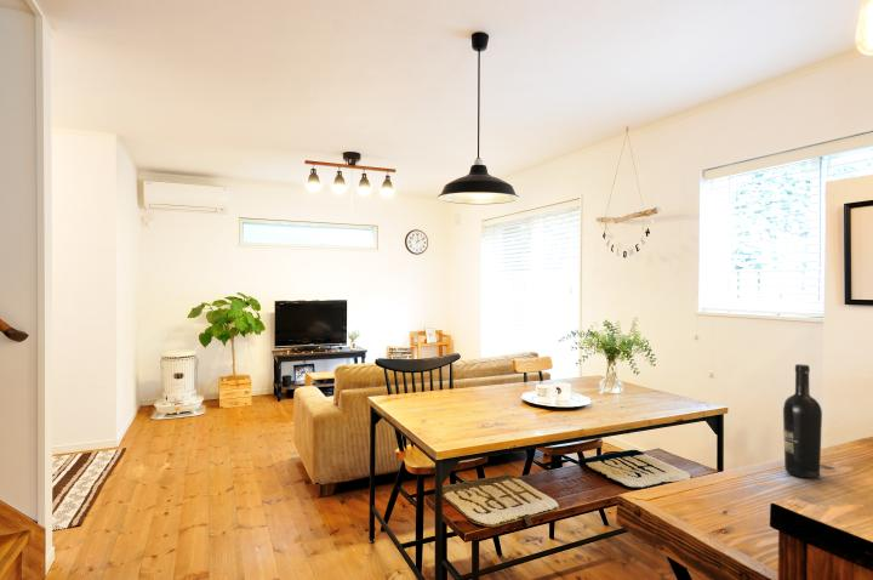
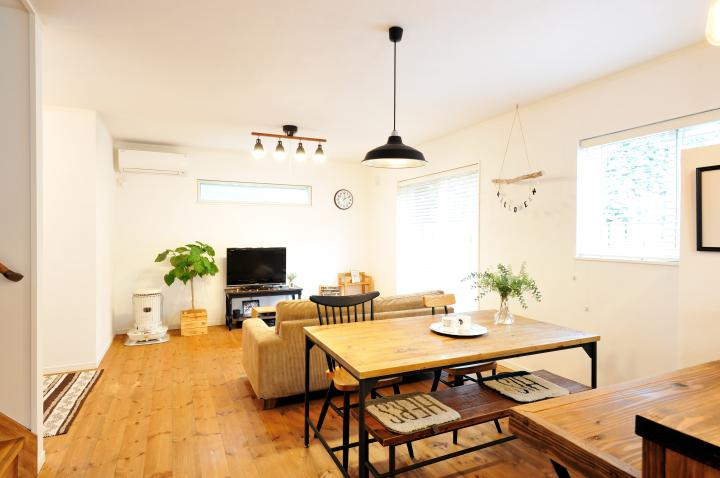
- wine bottle (801, 419)
